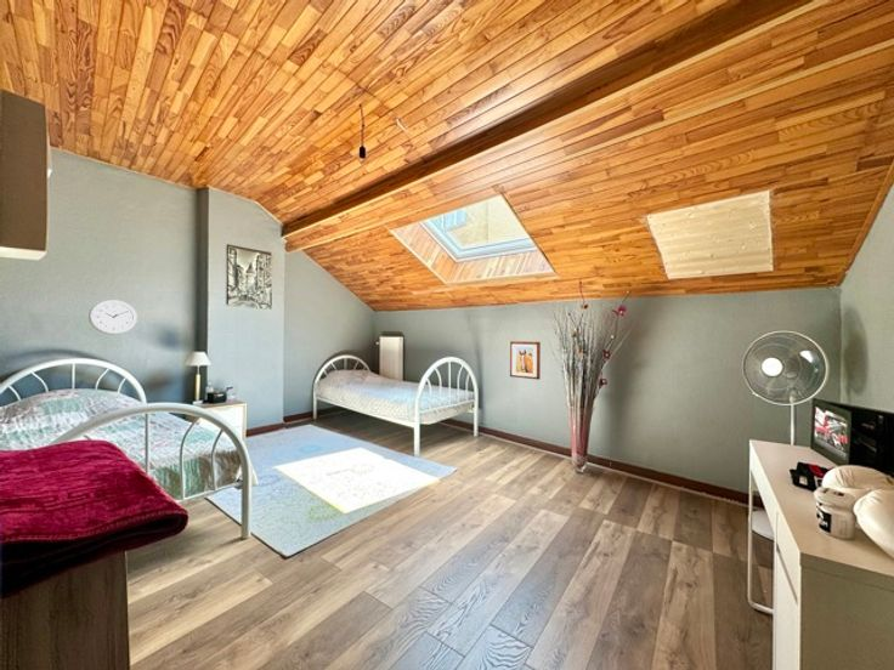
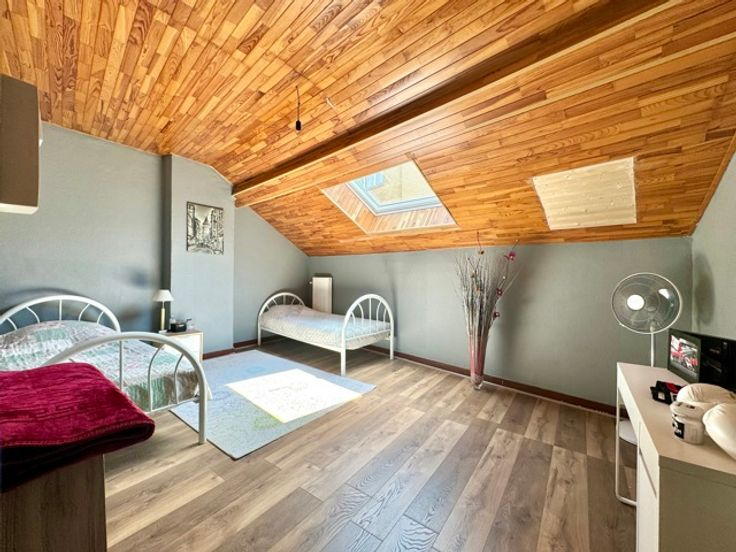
- wall art (524, 359)
- wall clock (113, 317)
